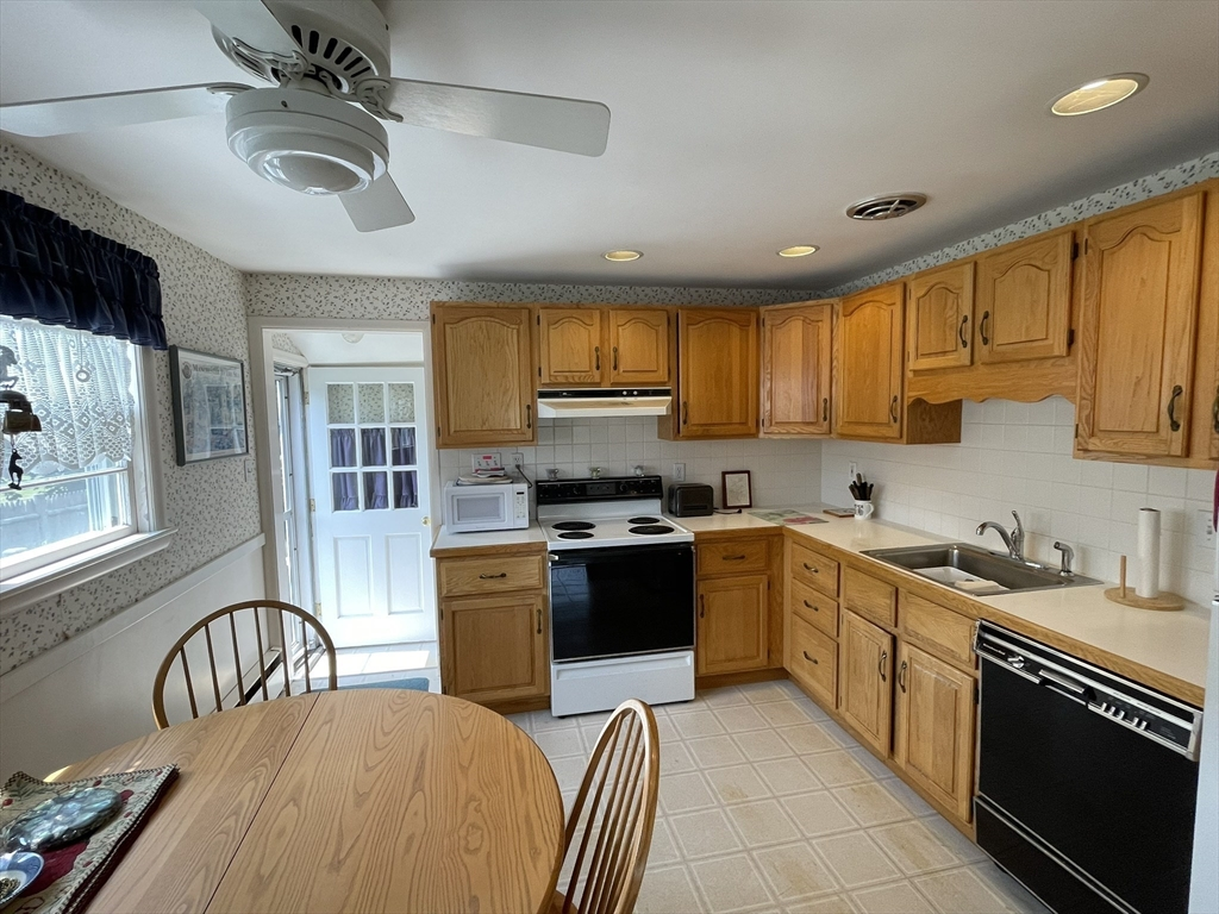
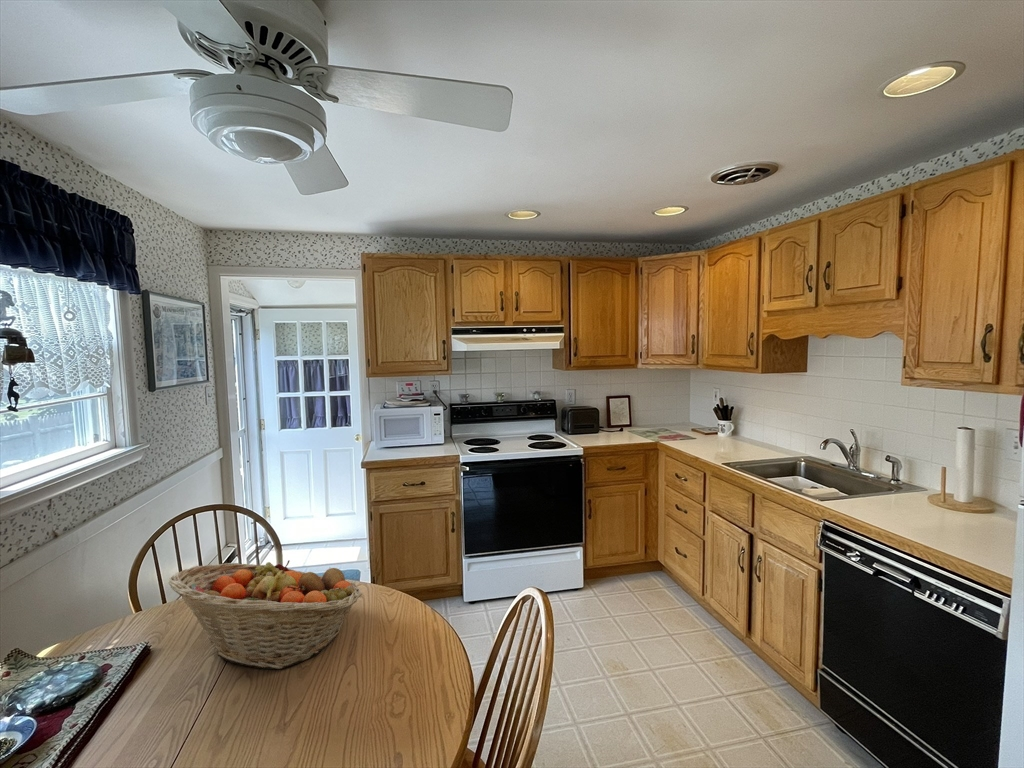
+ fruit basket (269, 599)
